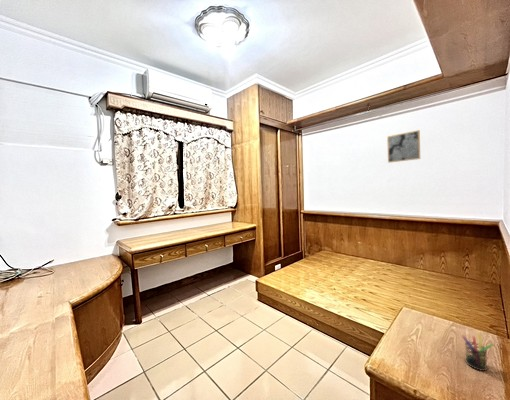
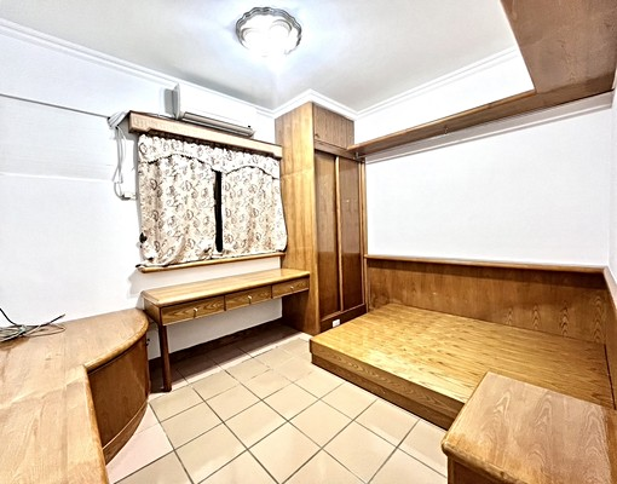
- wall art (403, 147)
- pen holder (478, 350)
